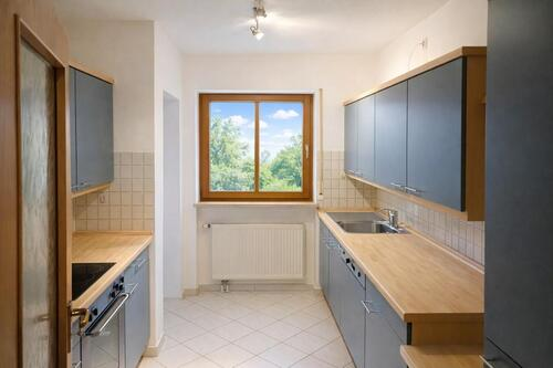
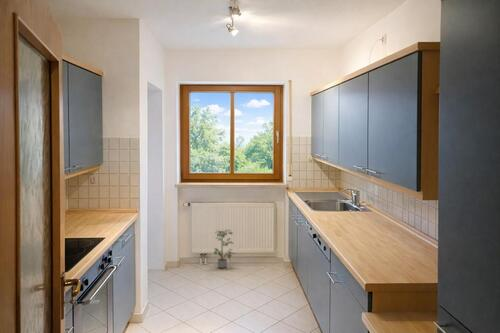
+ potted plant (225, 245)
